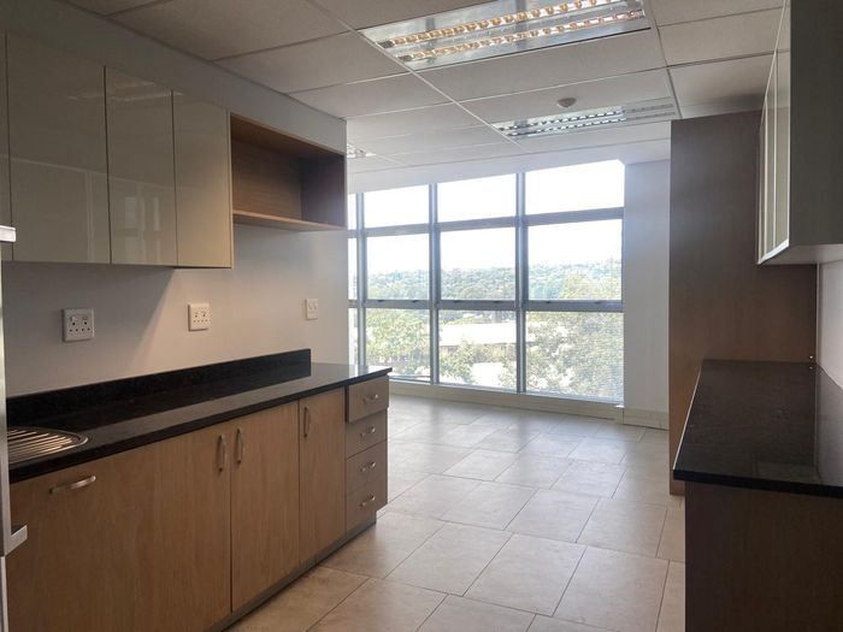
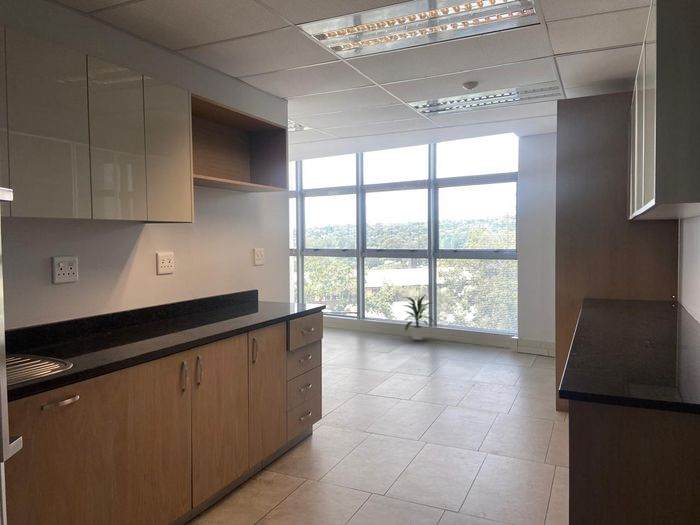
+ indoor plant (416, 316)
